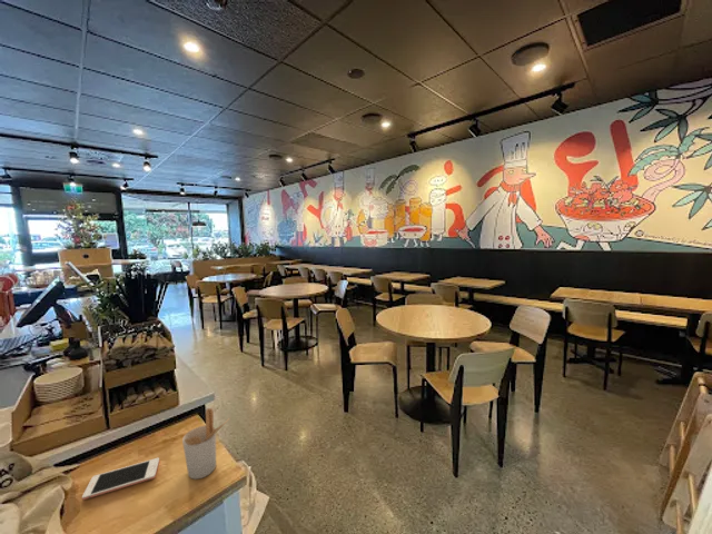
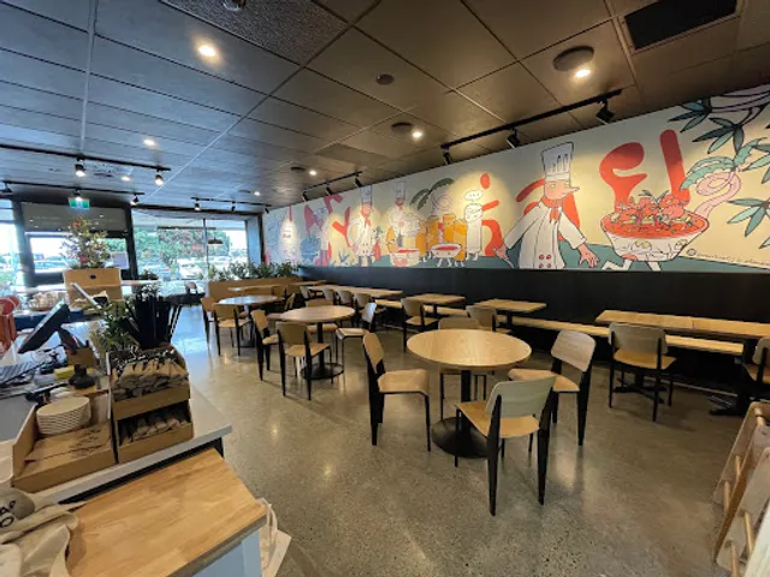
- cell phone (123, 477)
- utensil holder (207, 444)
